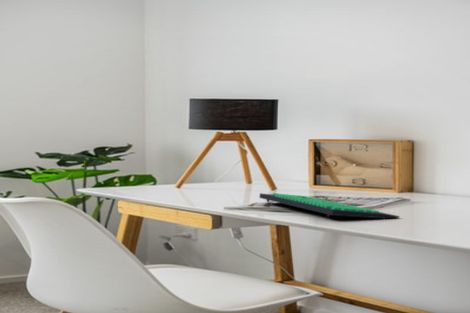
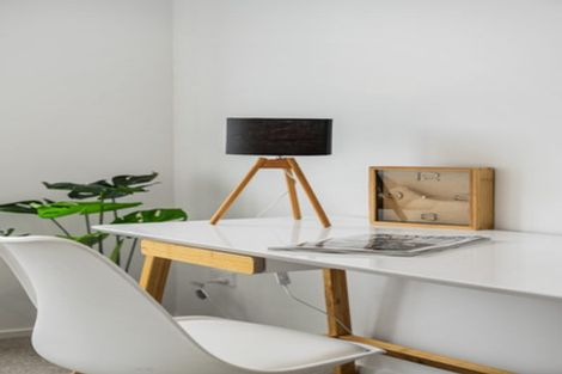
- computer keyboard (323, 204)
